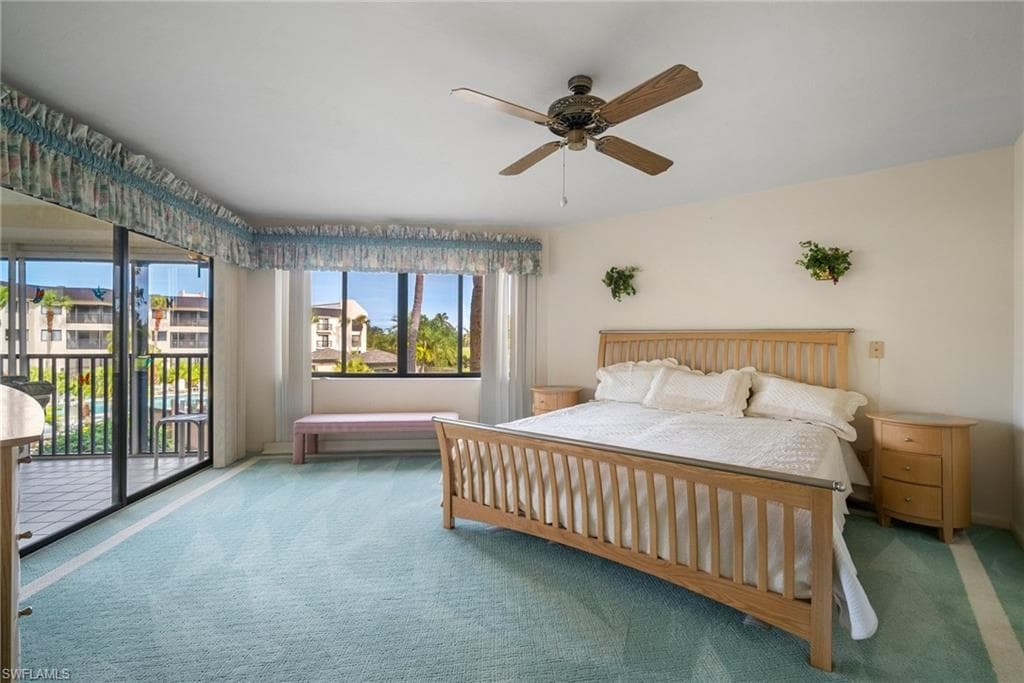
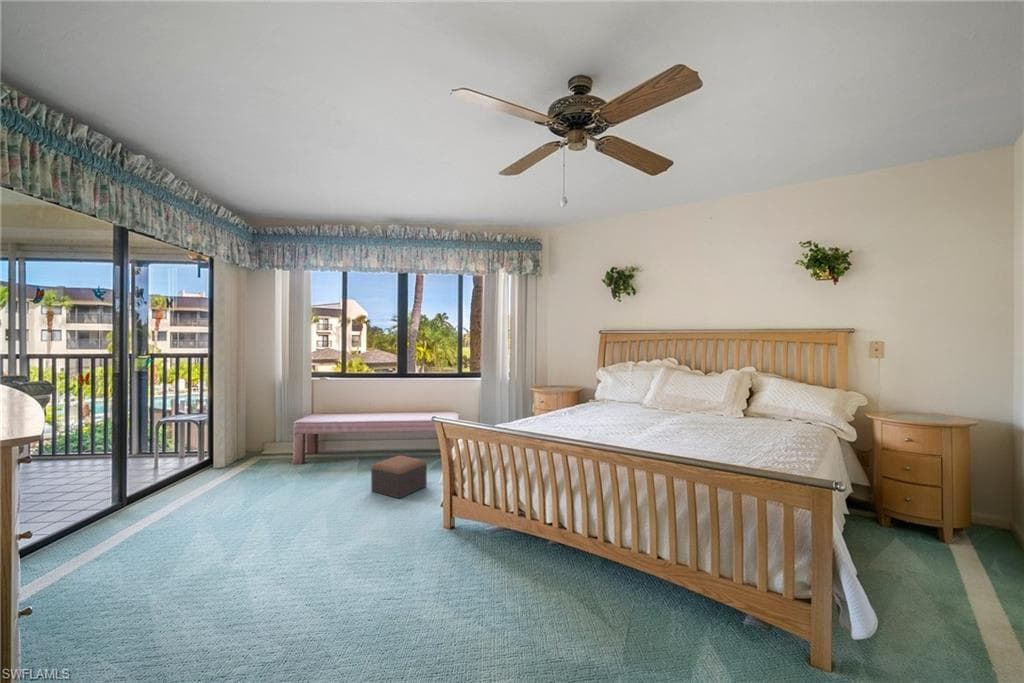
+ footstool (399, 474)
